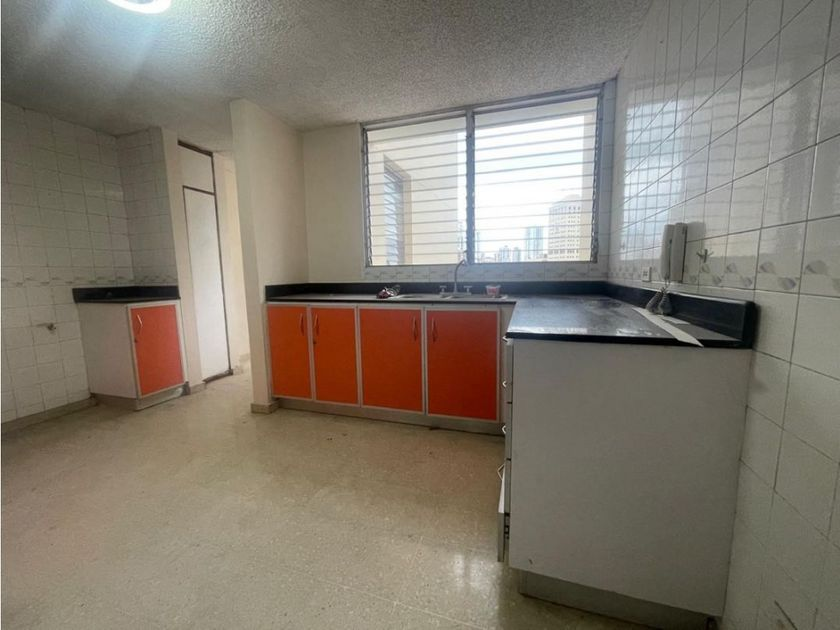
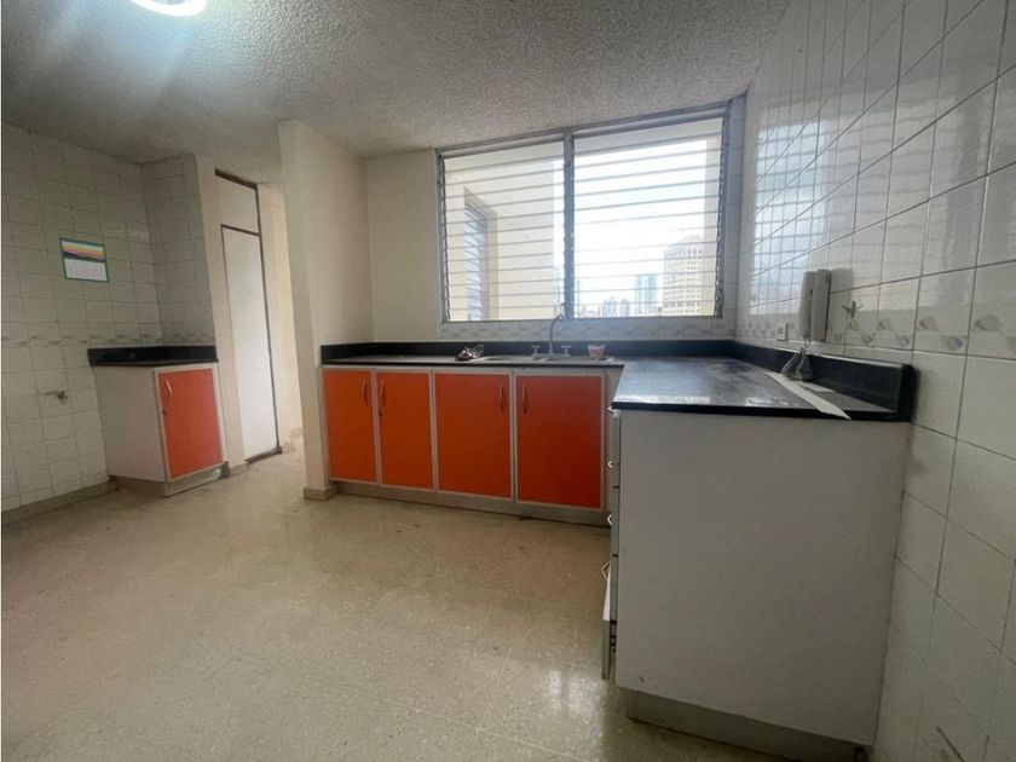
+ calendar (85, 259)
